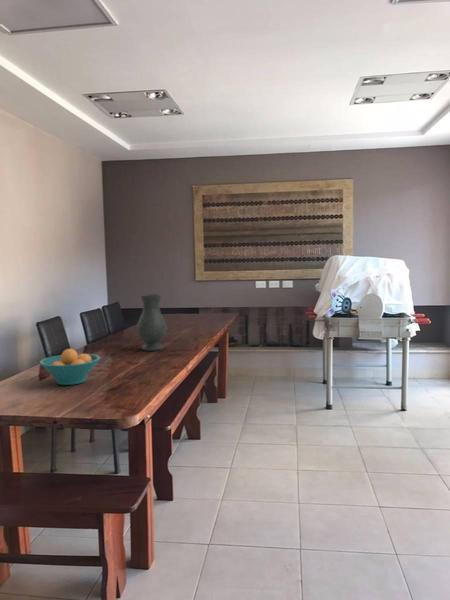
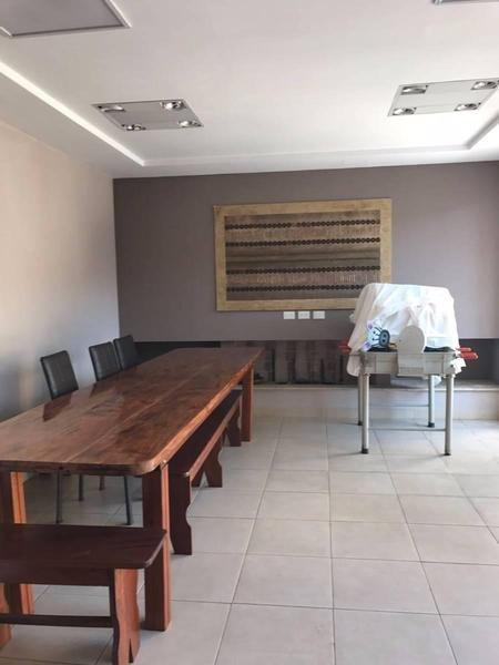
- fruit bowl (70, 365)
- vase (151, 322)
